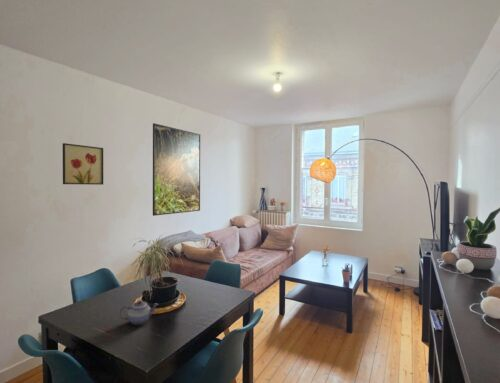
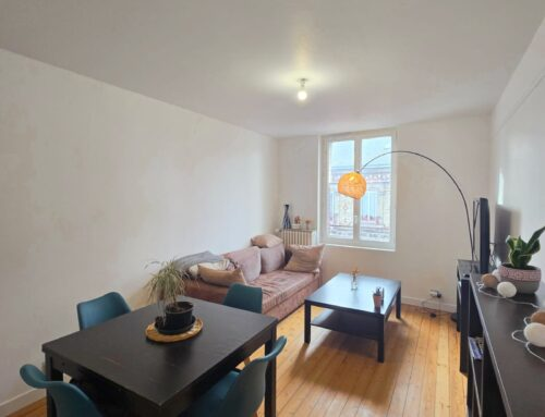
- wall art (83, 165)
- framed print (178, 171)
- teapot (139, 311)
